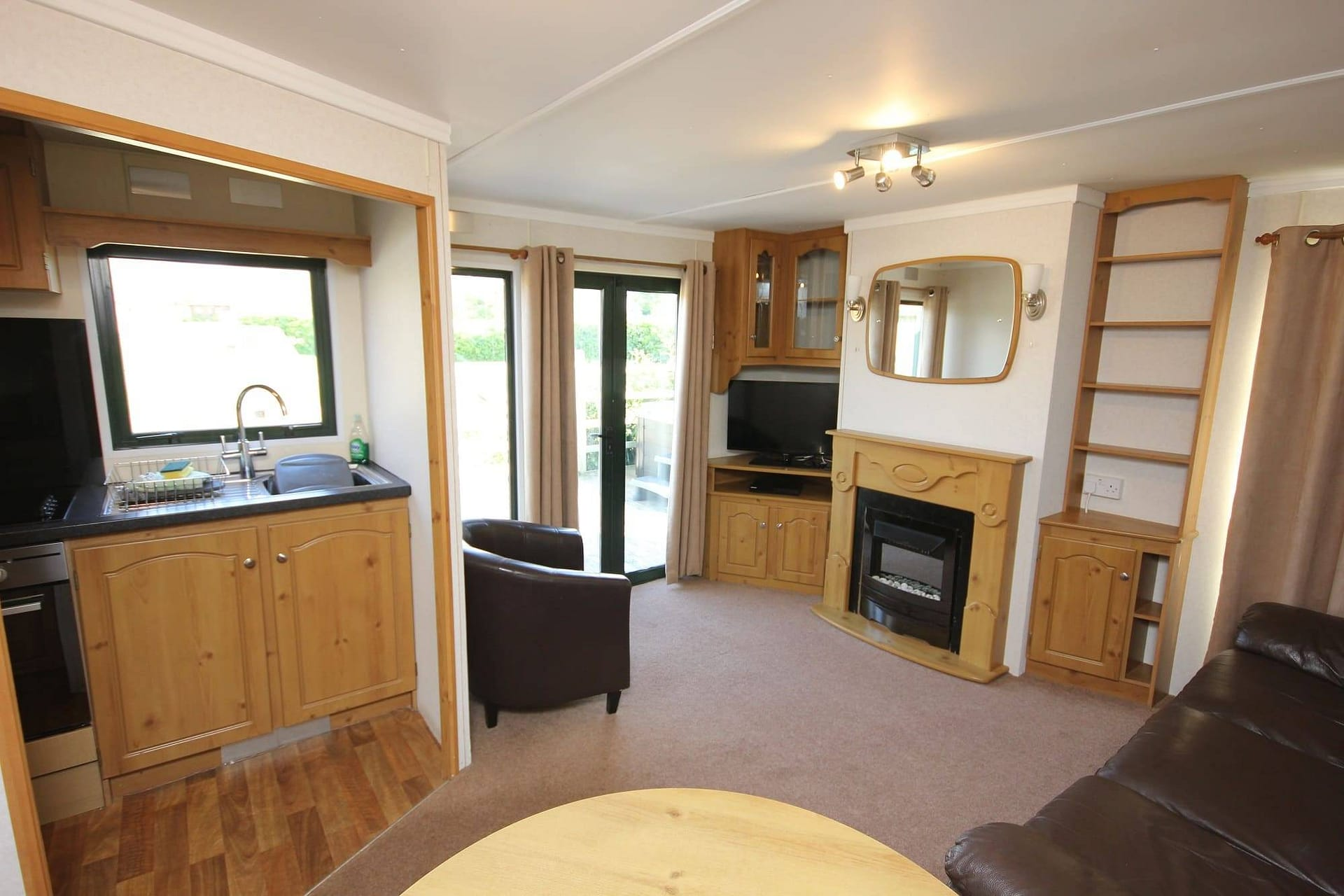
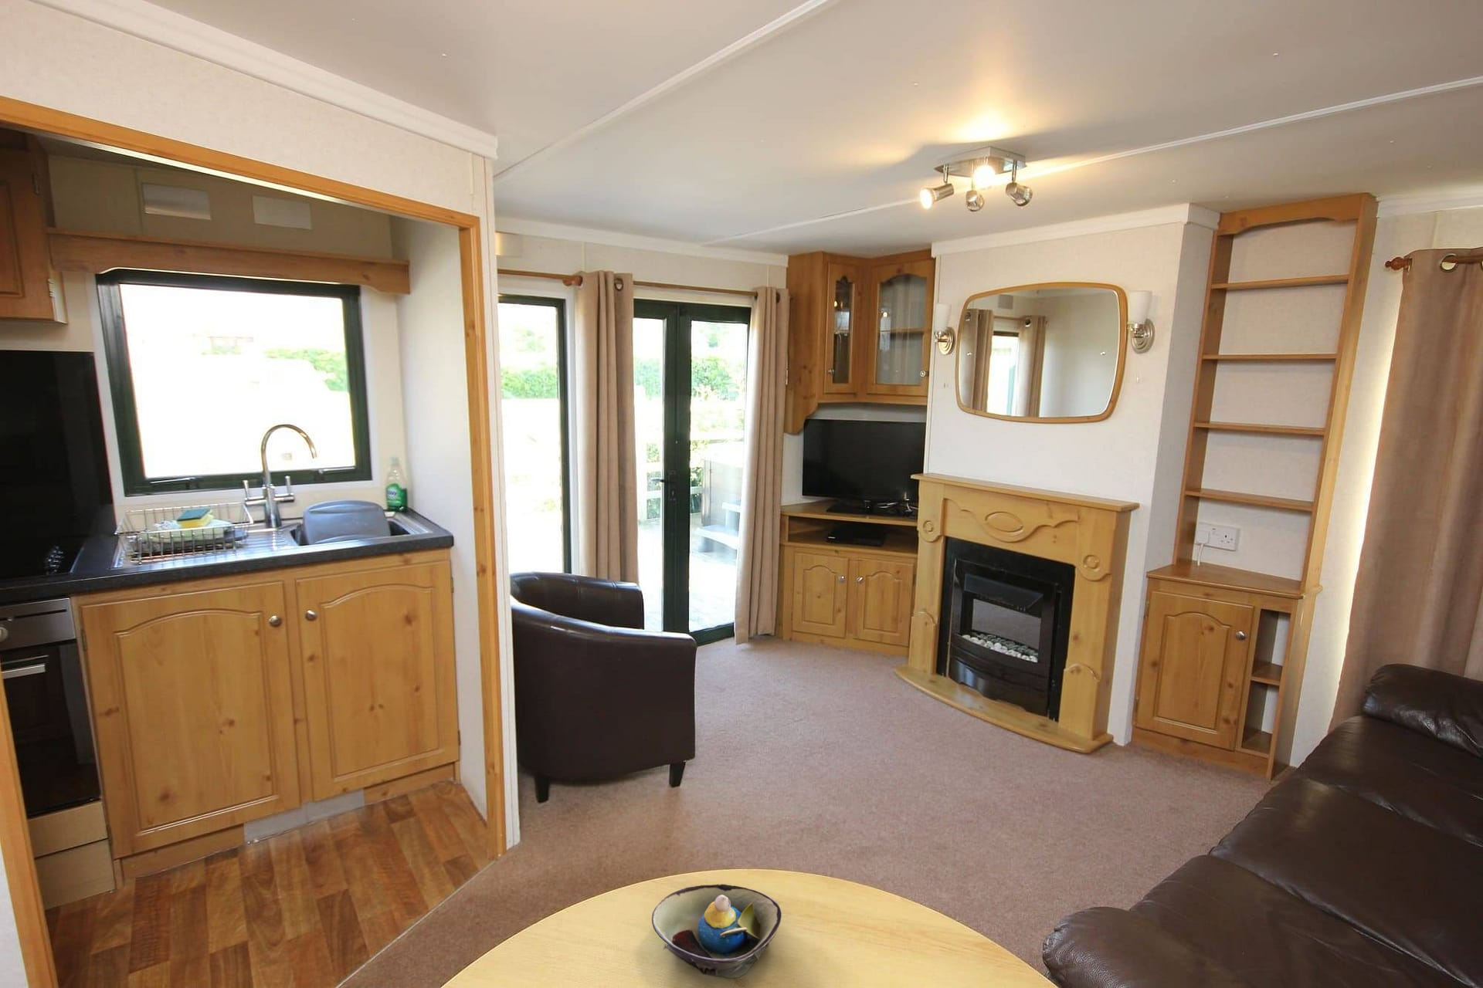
+ decorative bowl (733, 917)
